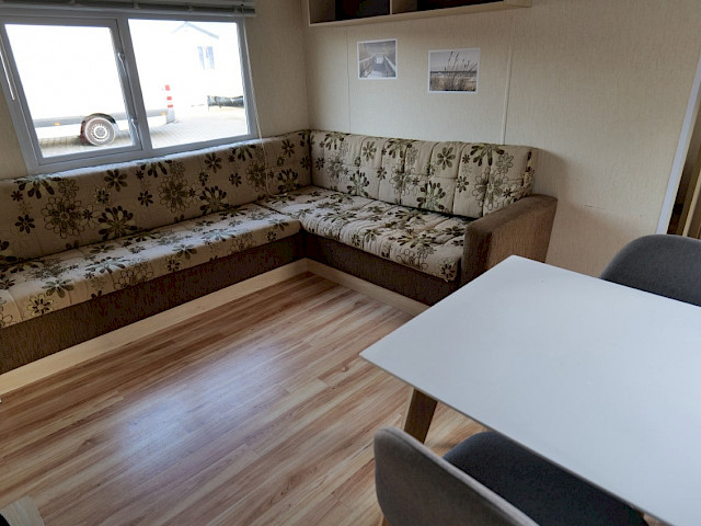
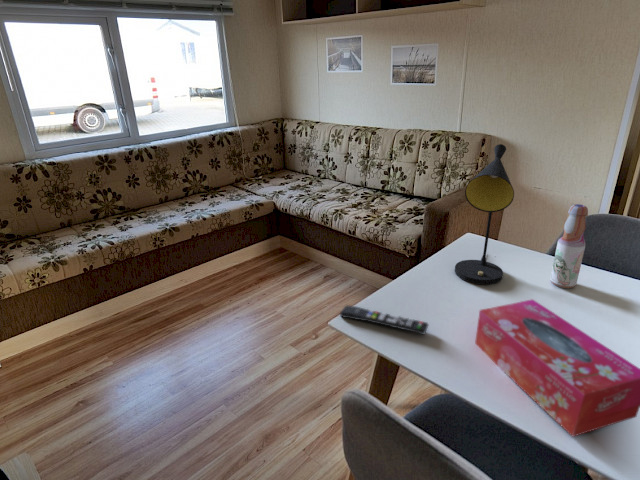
+ remote control (382, 319)
+ table lamp (486, 211)
+ bottle (570, 246)
+ tissue box (549, 357)
